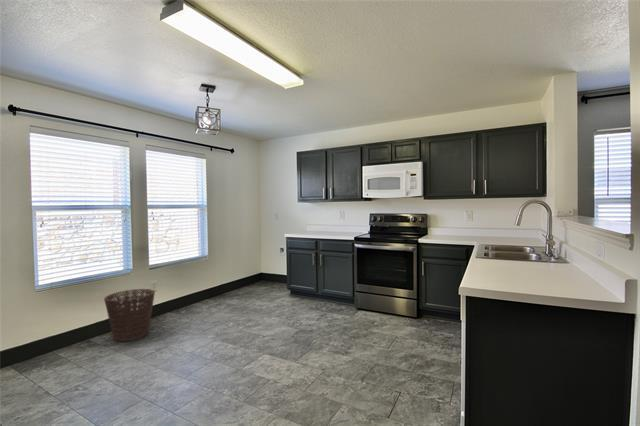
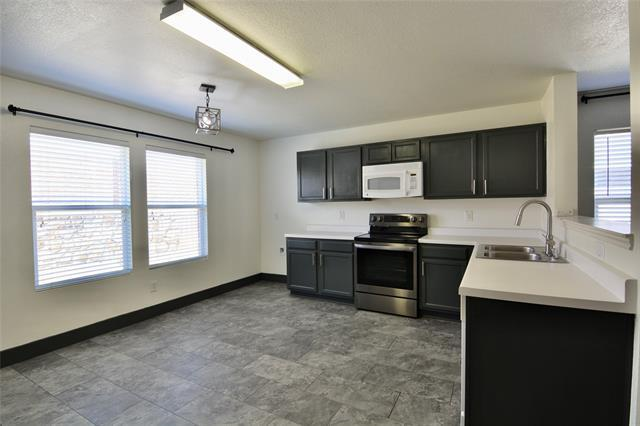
- basket (130, 314)
